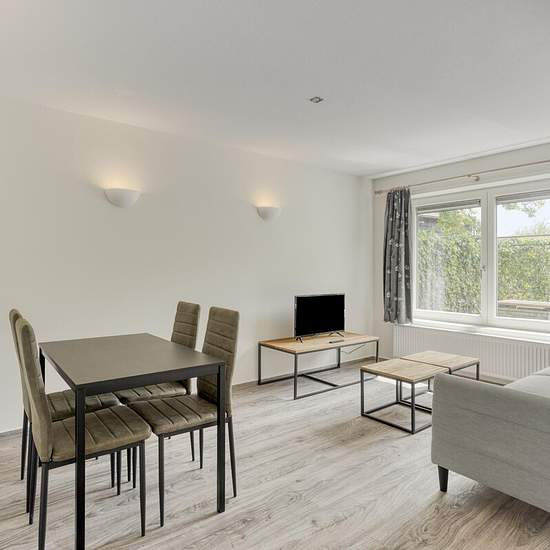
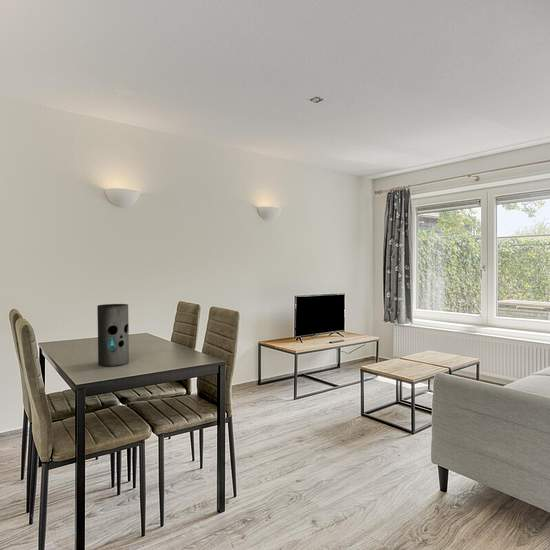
+ vase (114, 334)
